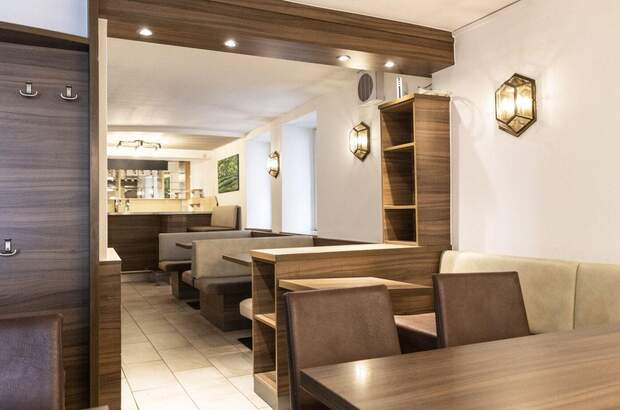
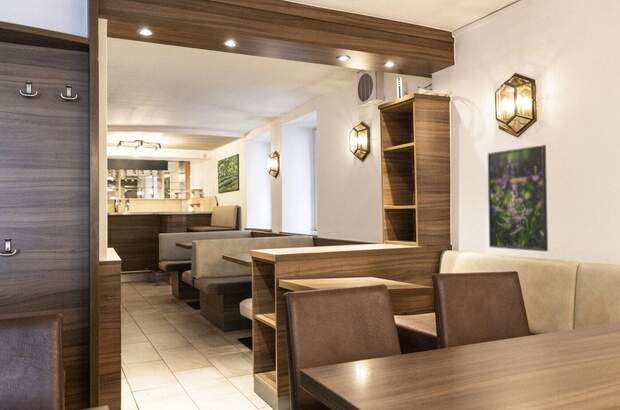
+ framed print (515, 199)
